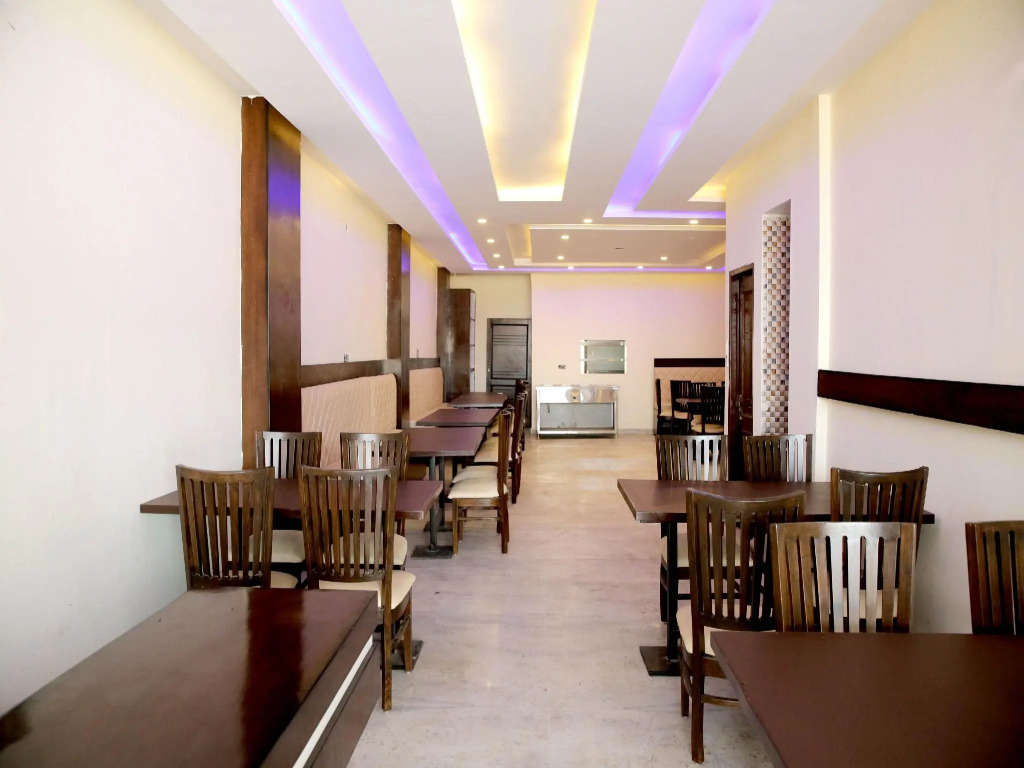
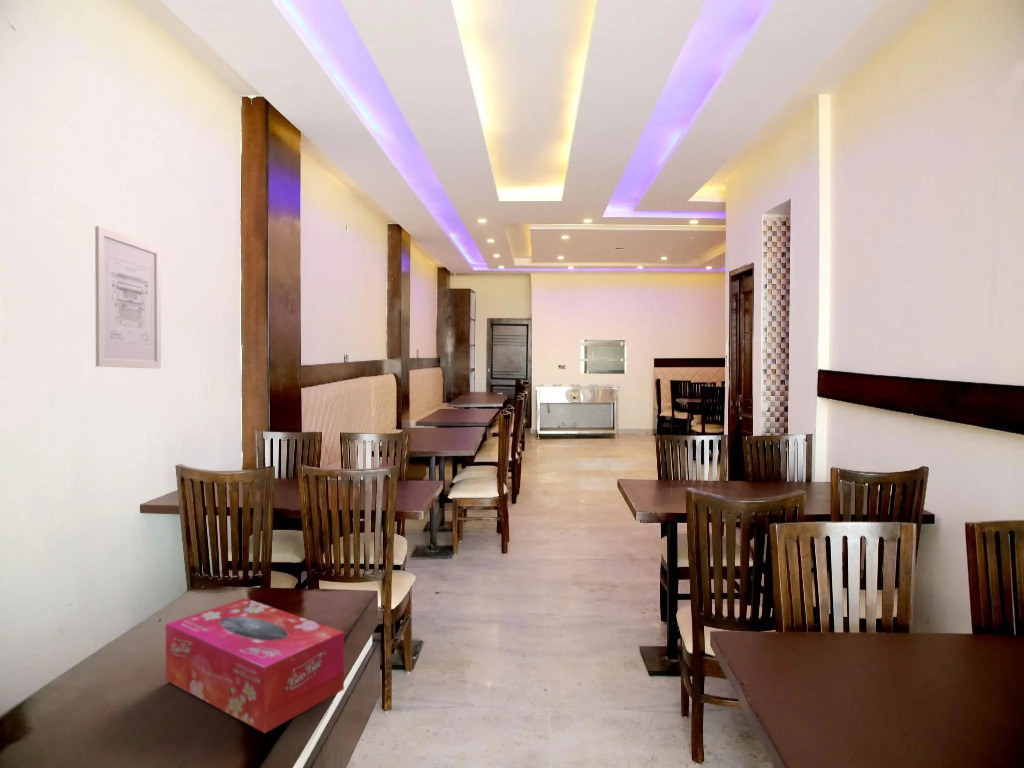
+ wall art (130, 302)
+ tissue box (253, 656)
